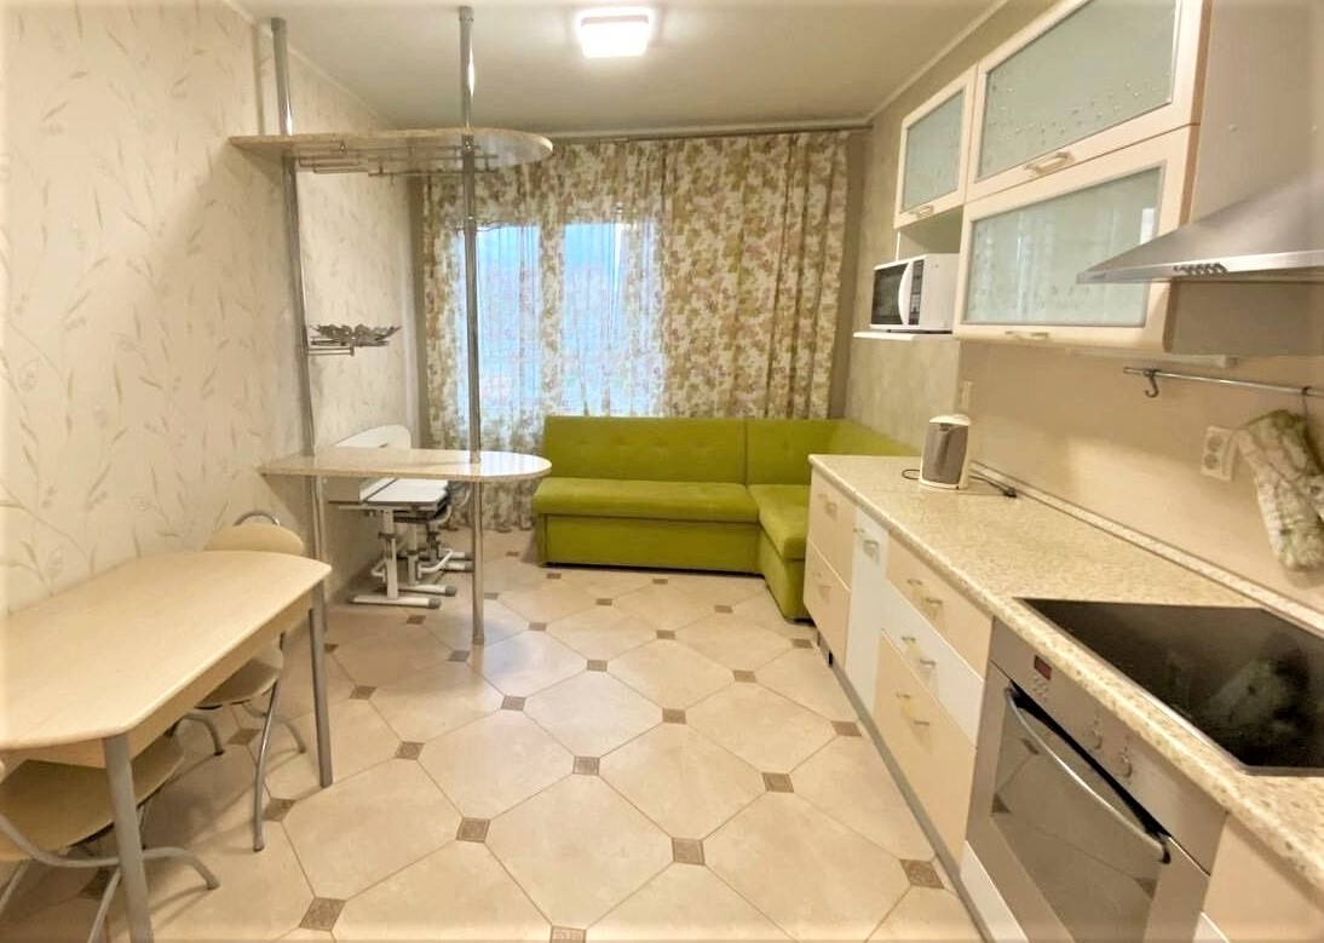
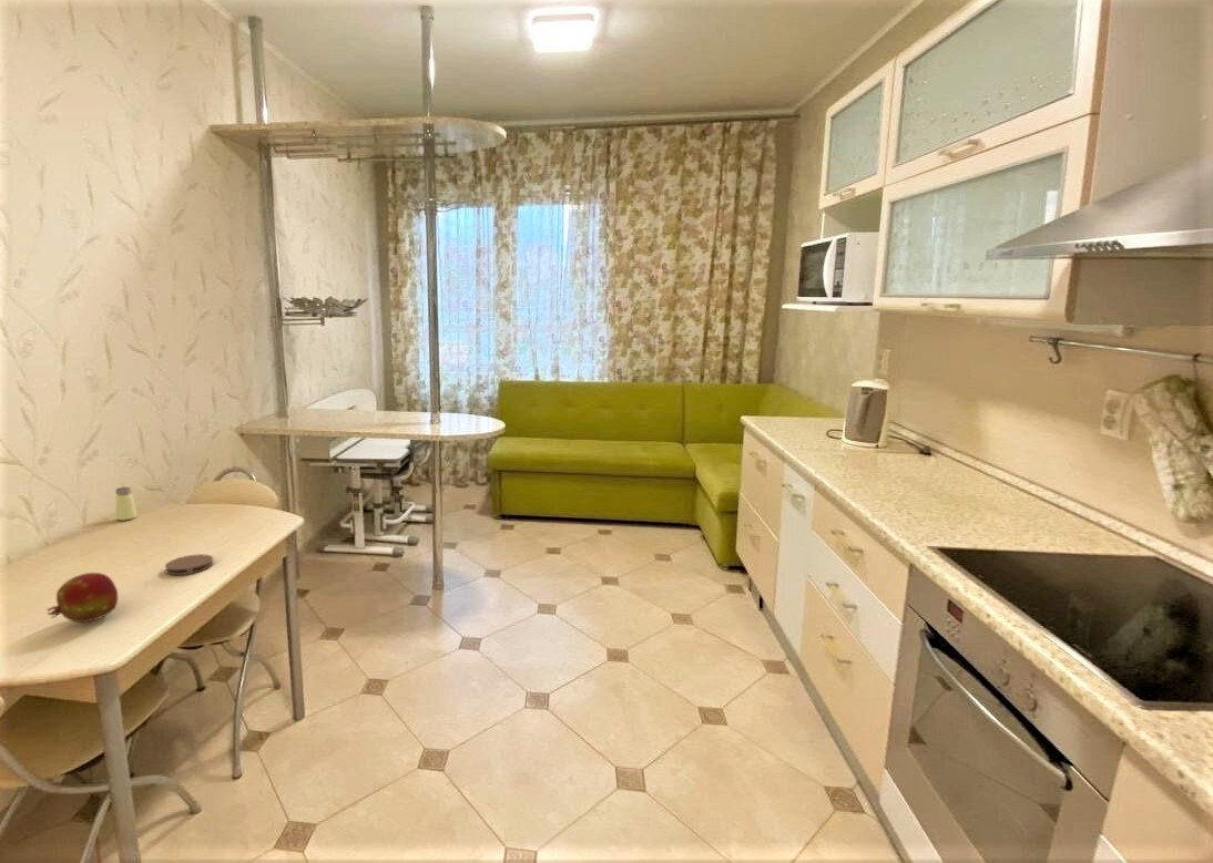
+ coaster (190, 564)
+ fruit (82, 599)
+ saltshaker (124, 503)
